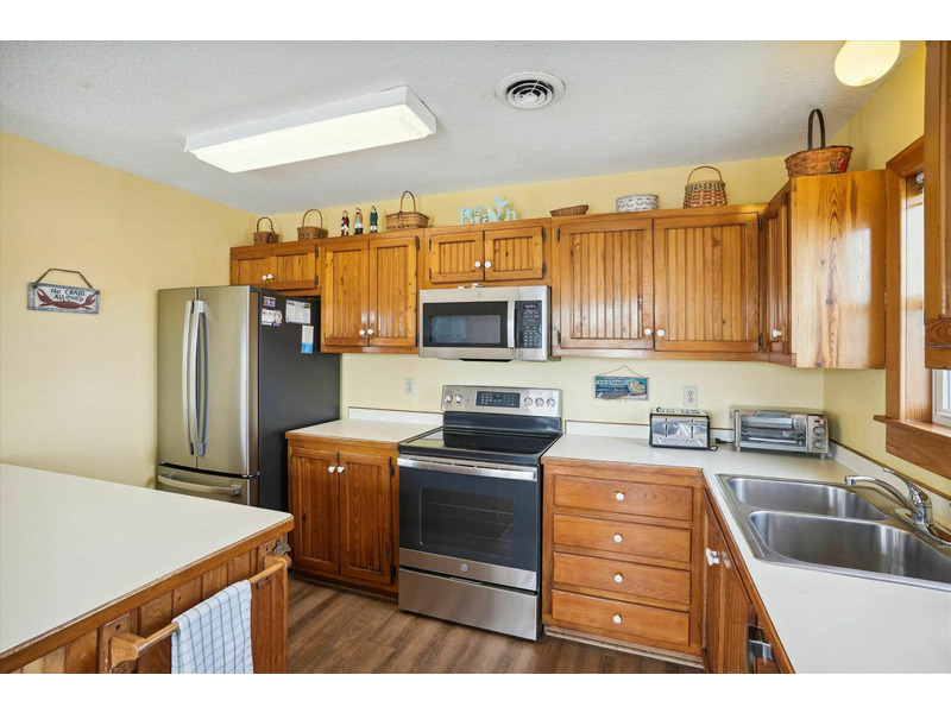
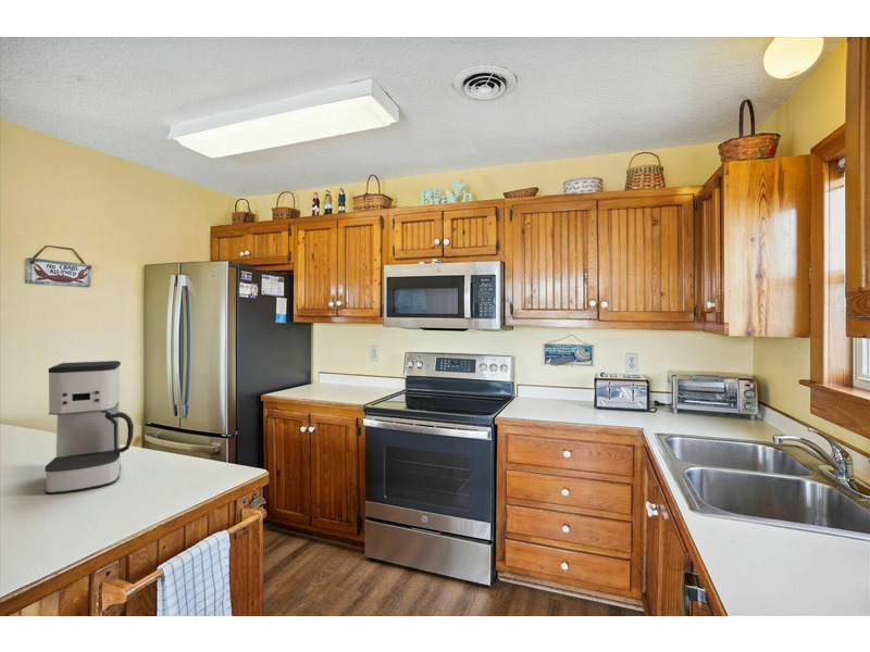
+ coffee maker (92, 421)
